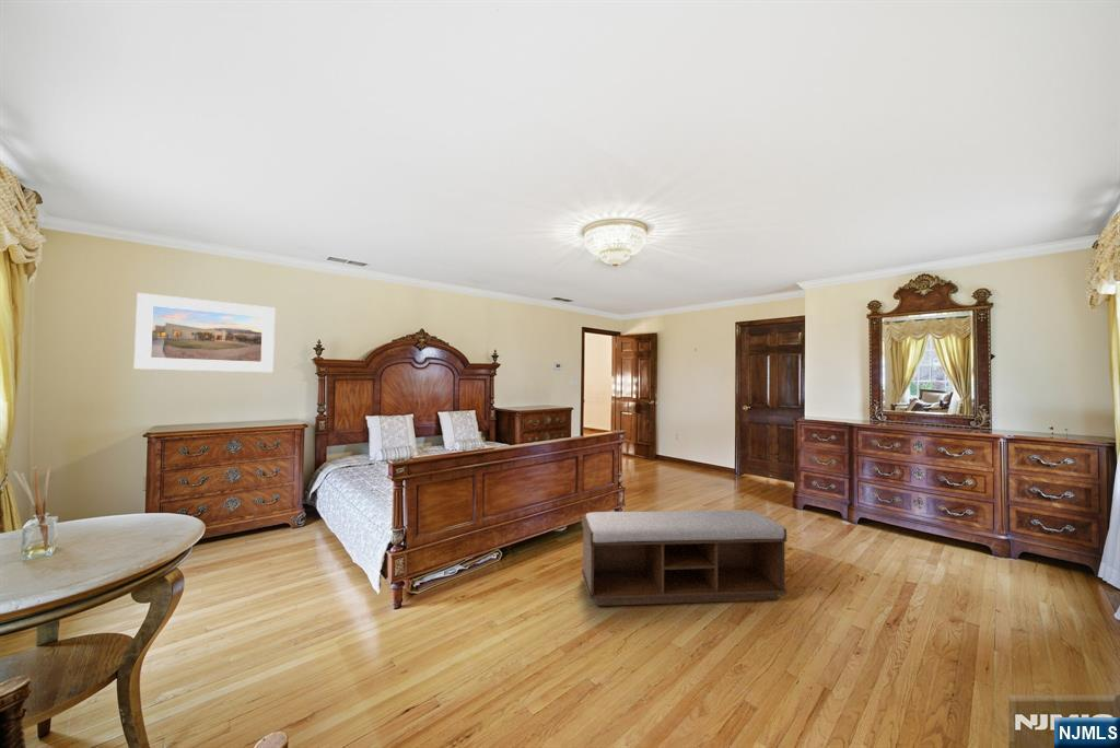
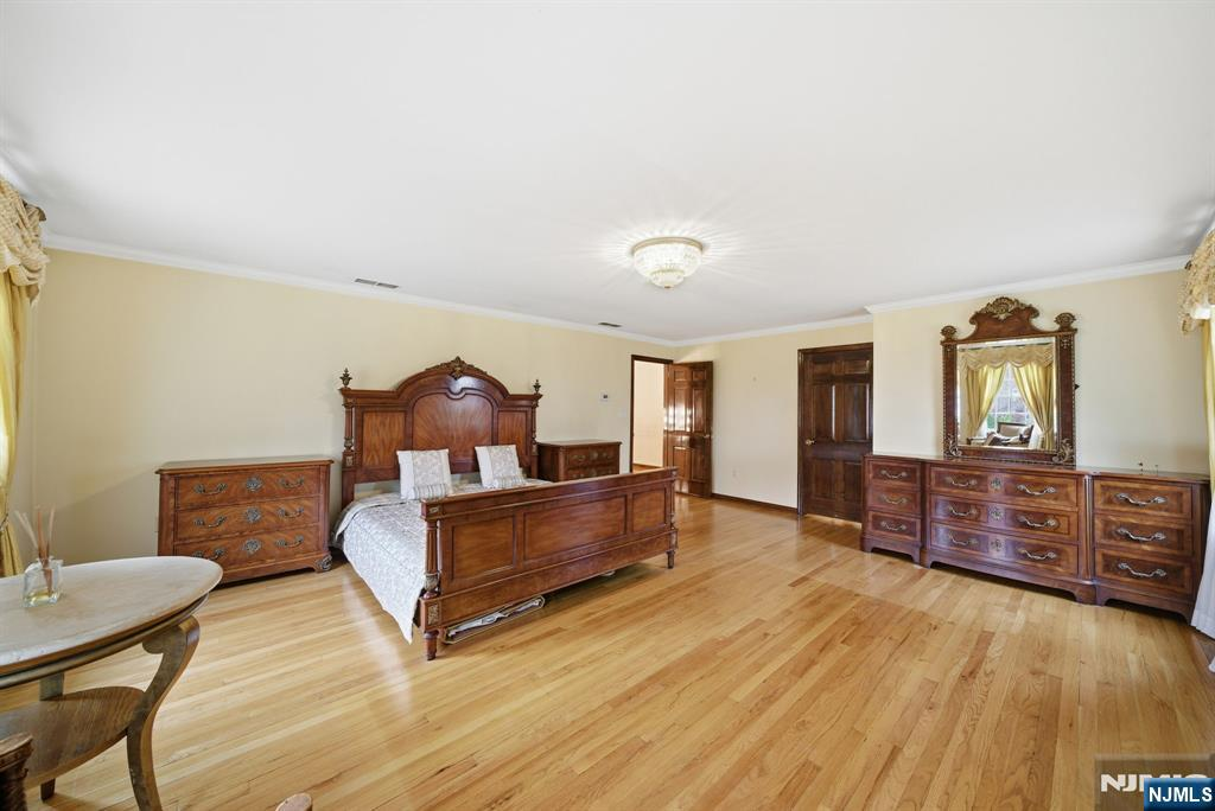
- bench (679, 553)
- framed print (210, 336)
